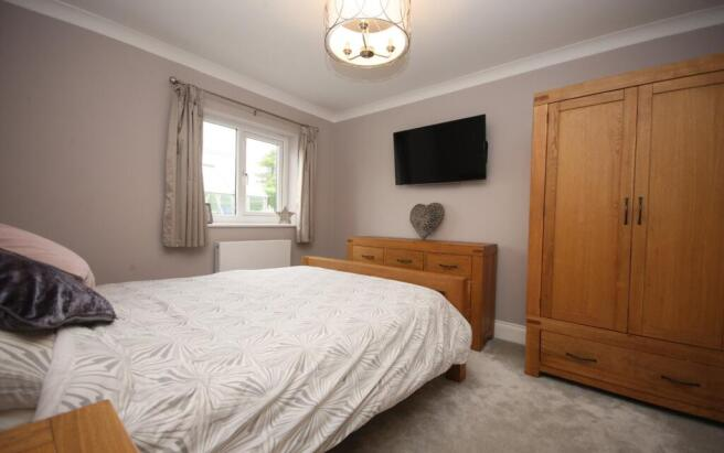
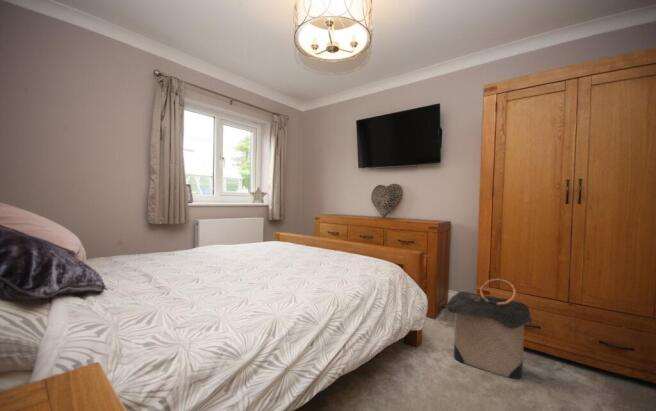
+ laundry hamper (486, 322)
